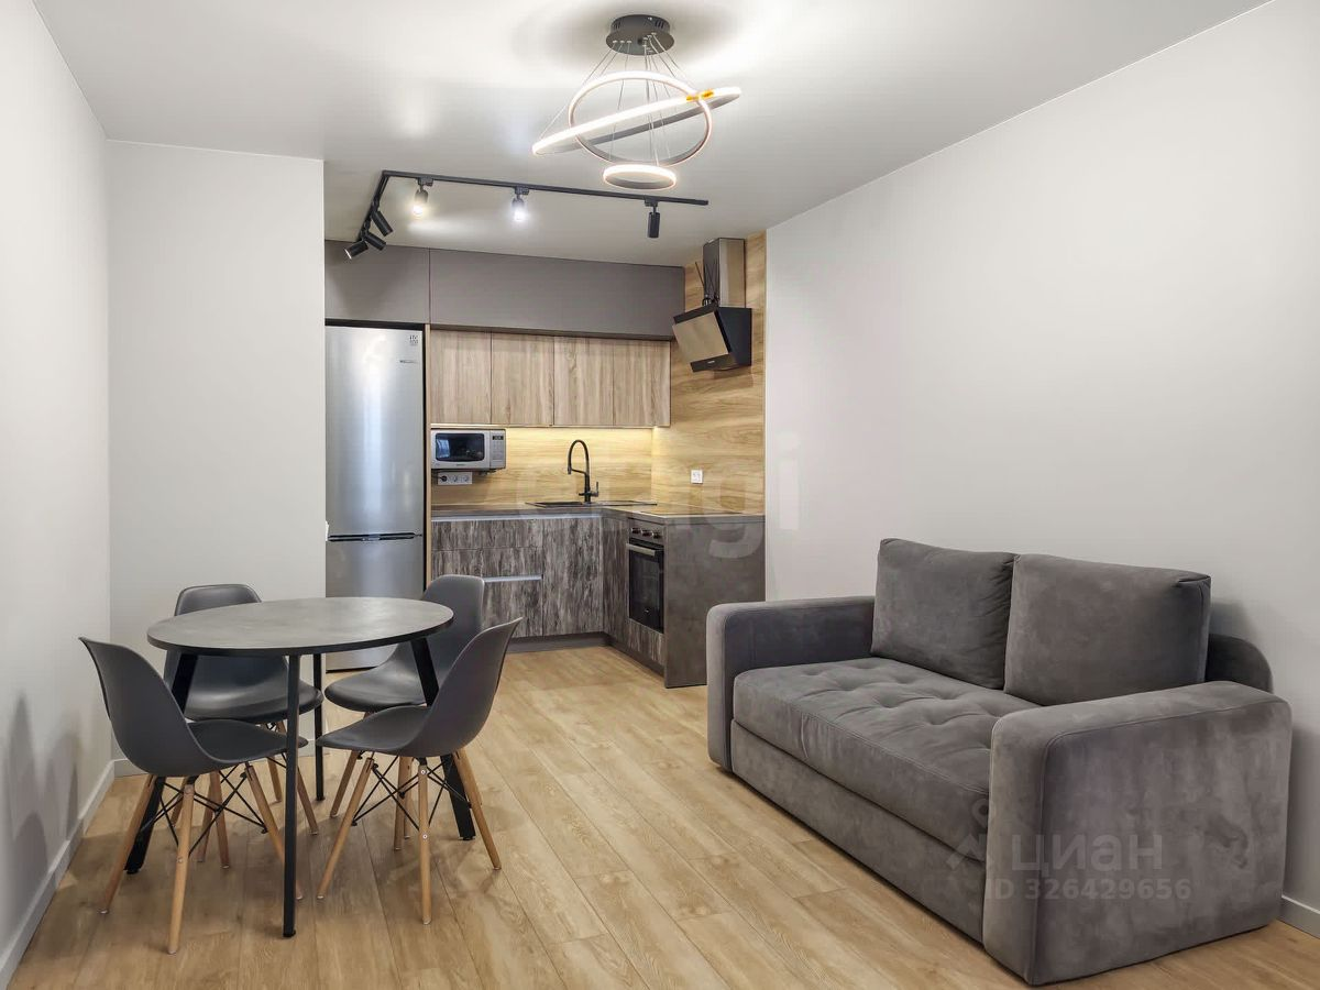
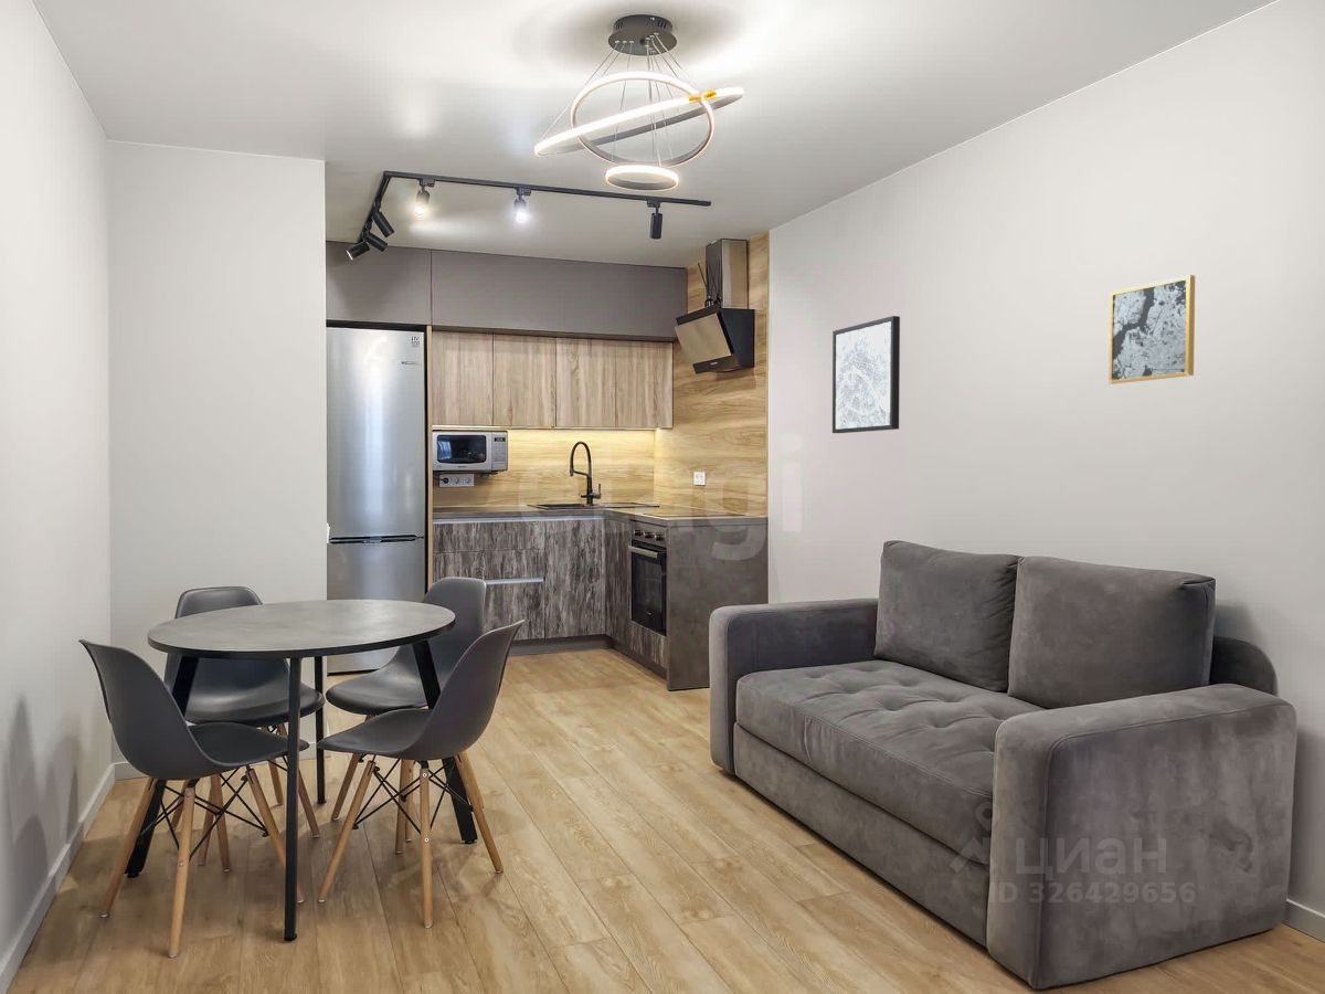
+ wall art (863, 378)
+ wall art (1149, 331)
